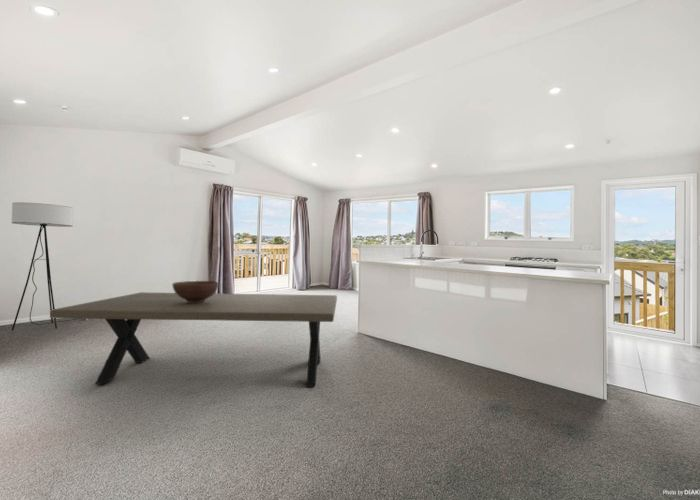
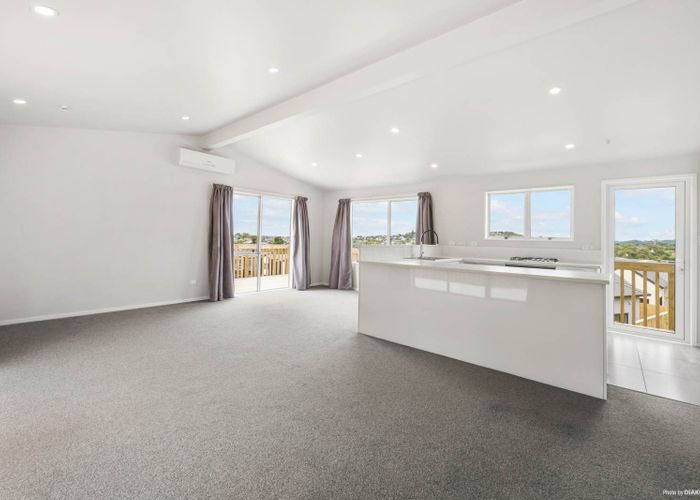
- floor lamp (49, 267)
- fruit bowl (195, 292)
- dining table (219, 319)
